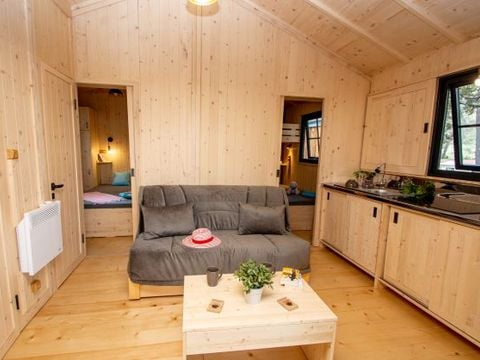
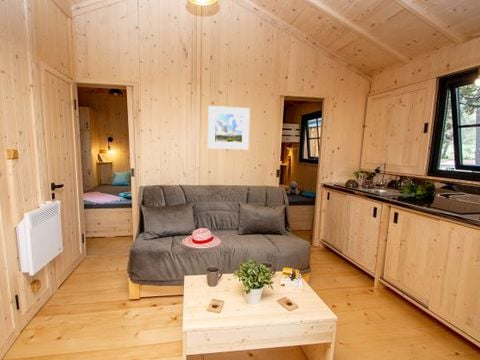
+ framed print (228, 128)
